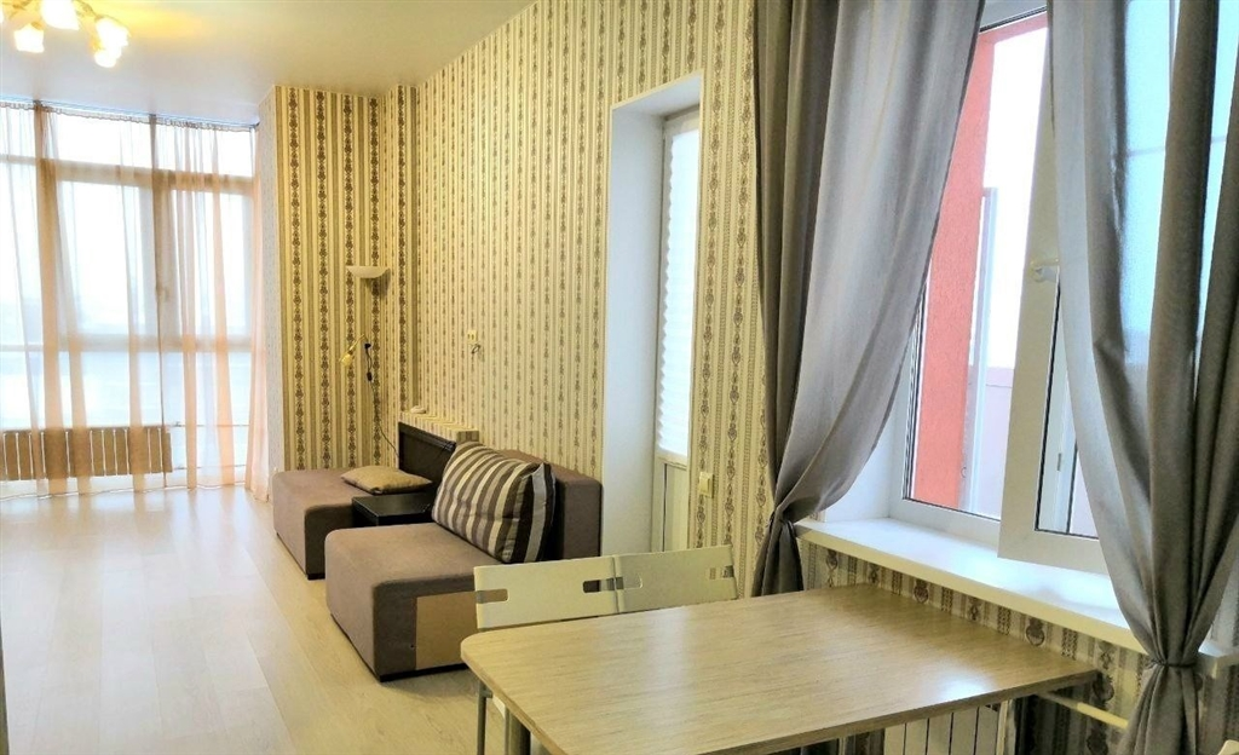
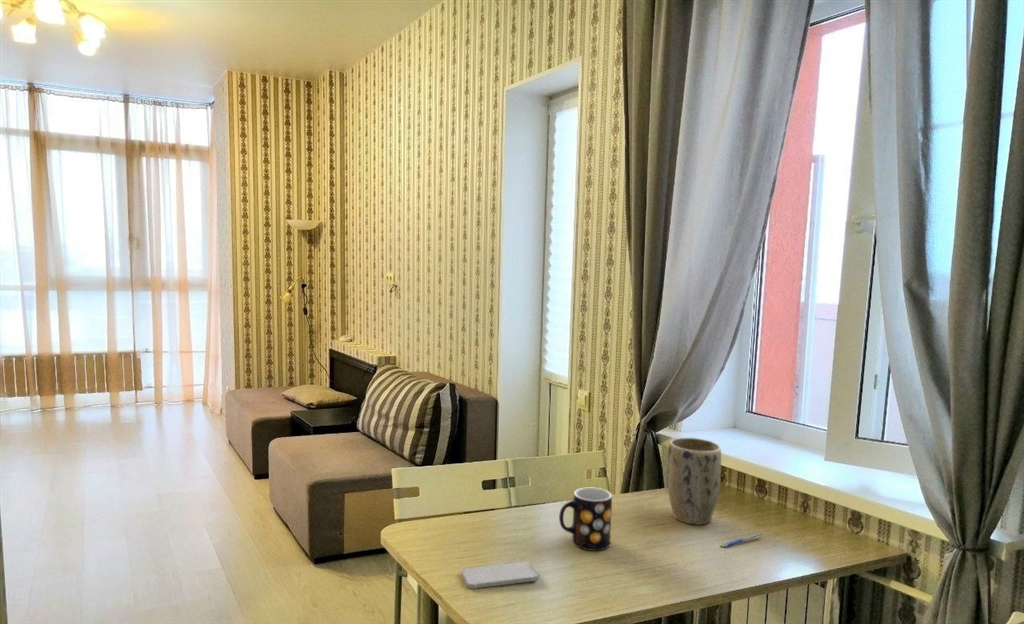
+ plant pot (693, 481)
+ mug (586, 519)
+ pen (742, 539)
+ smartphone (499, 574)
